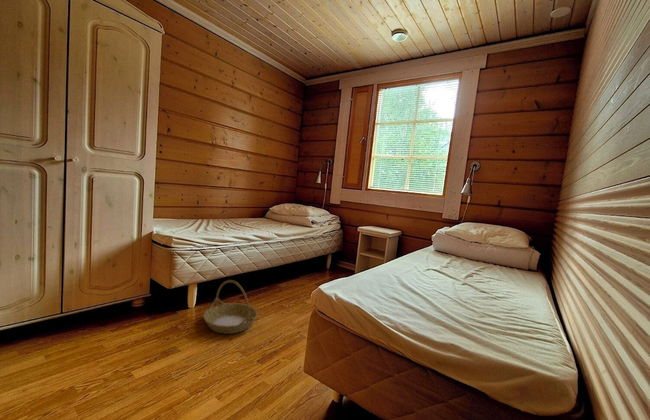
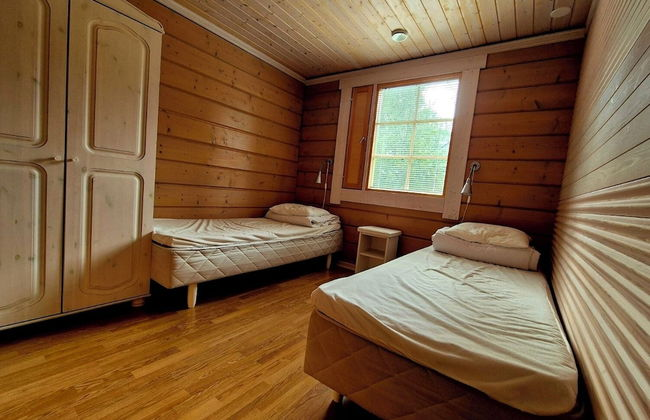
- basket (232, 303)
